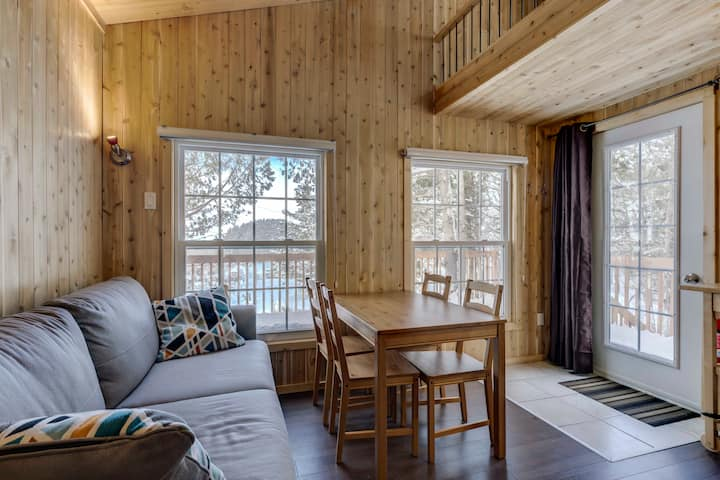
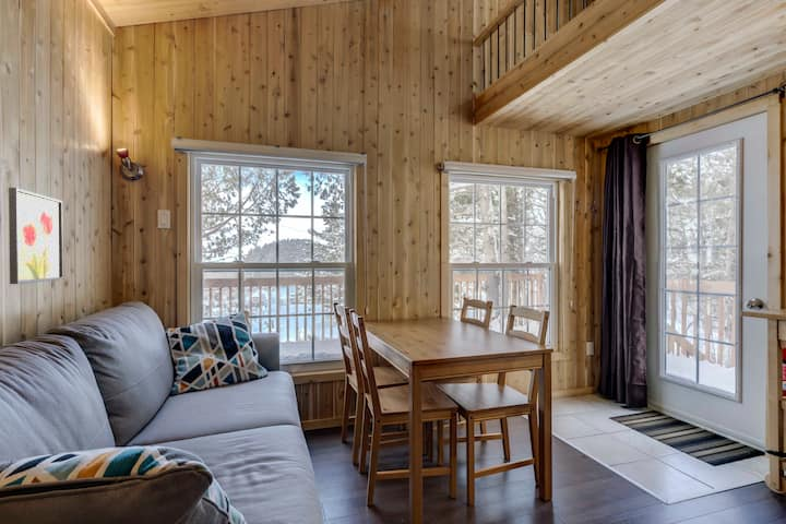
+ wall art (36, 238)
